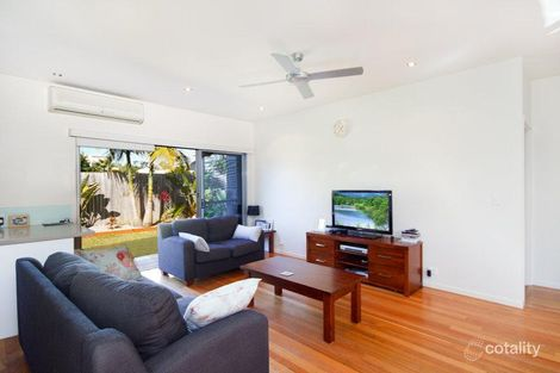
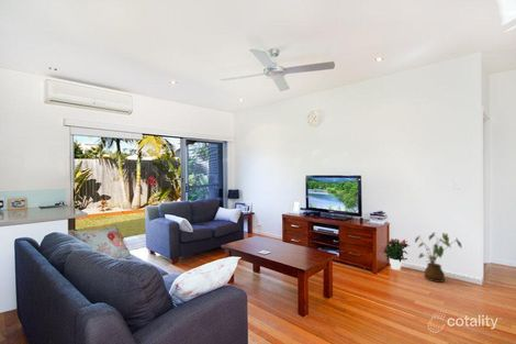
+ house plant (436, 257)
+ potted flower (396, 253)
